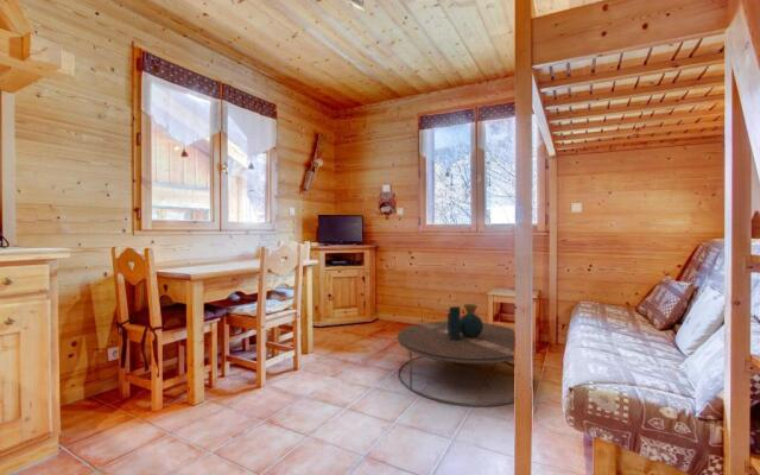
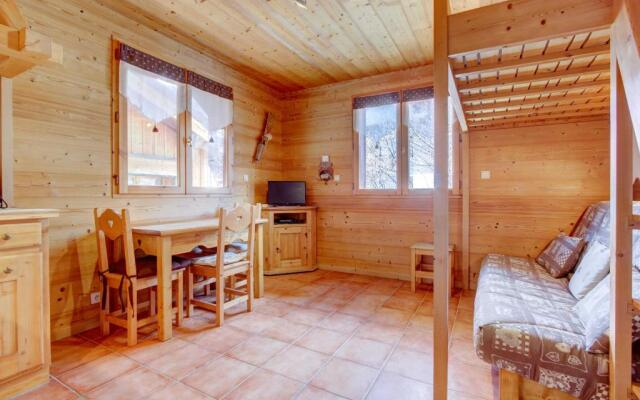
- coffee table (463, 340)
